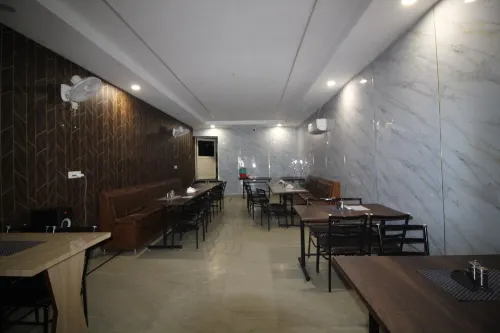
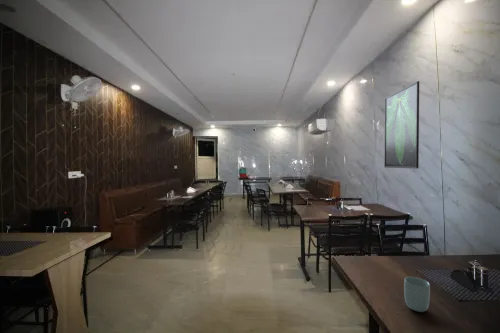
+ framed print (399, 129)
+ cup (416, 295)
